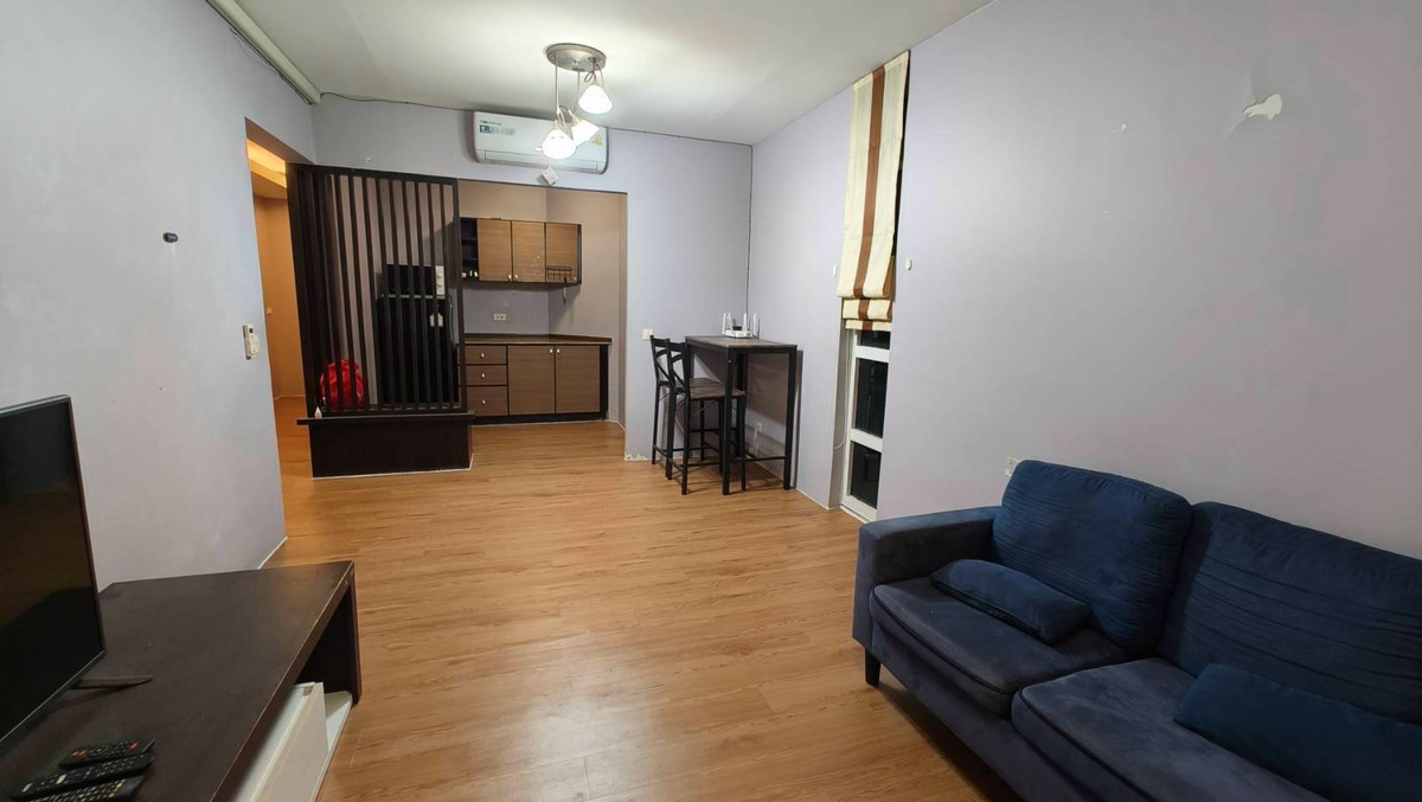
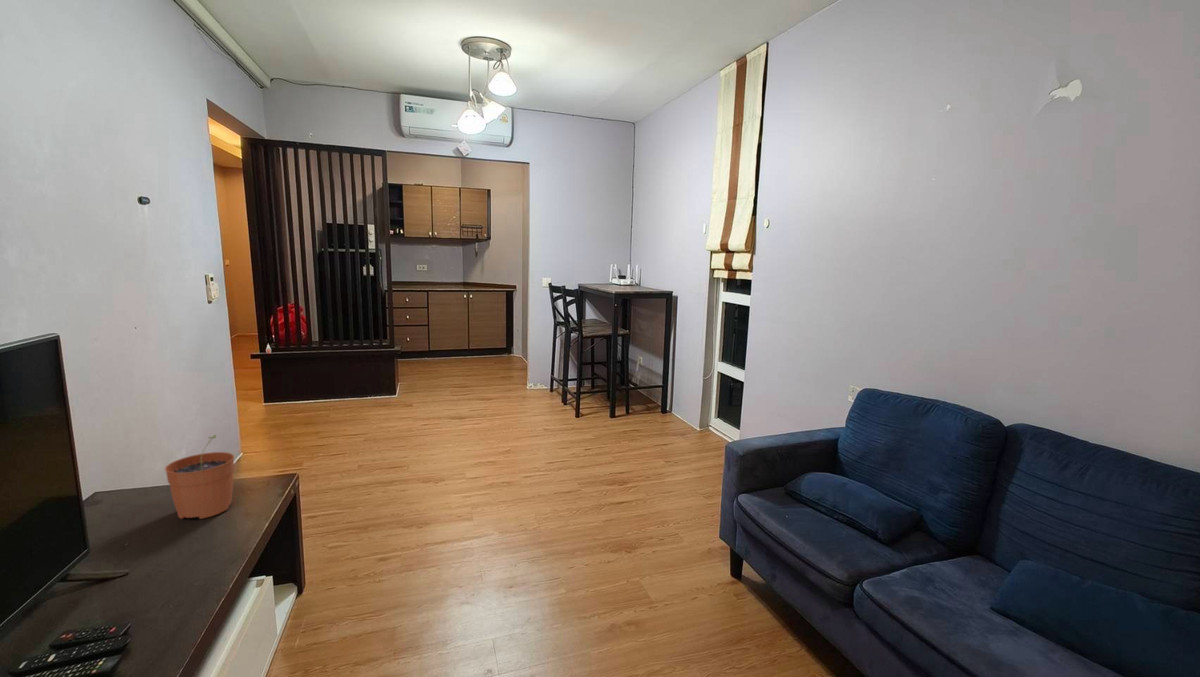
+ plant pot (202, 473)
